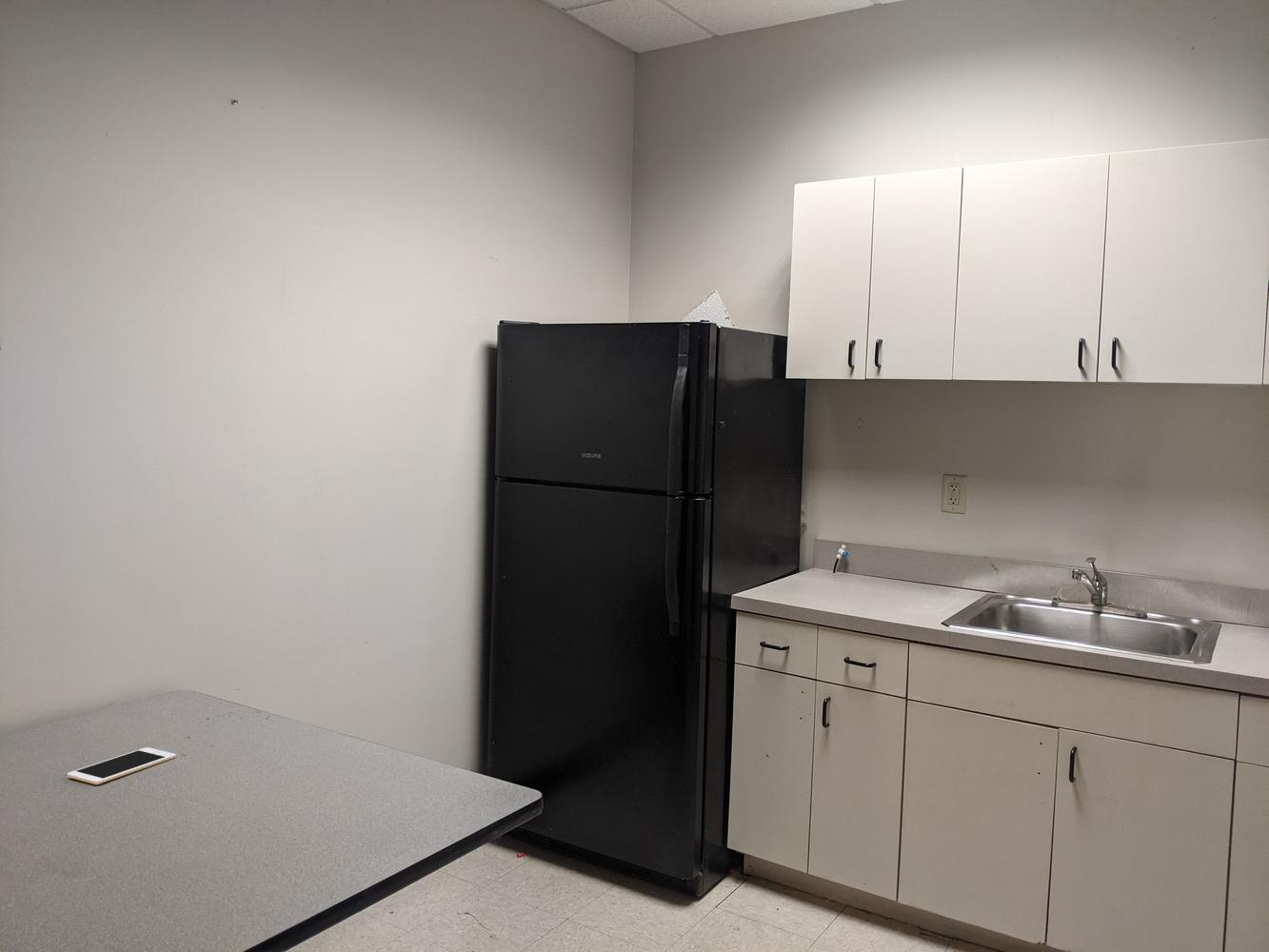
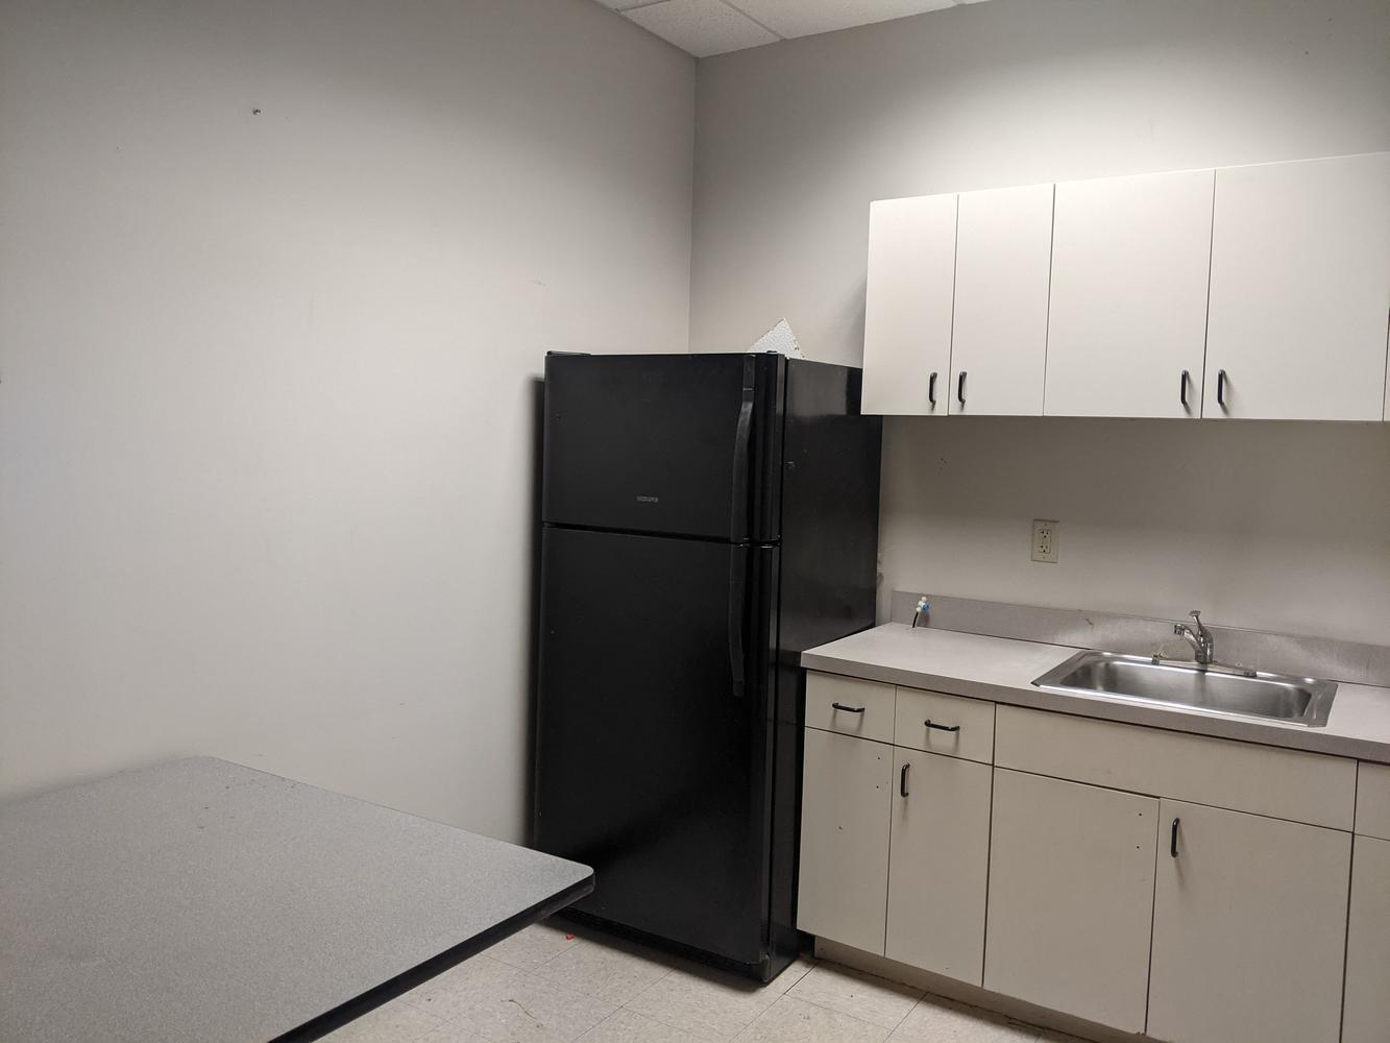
- cell phone (123, 764)
